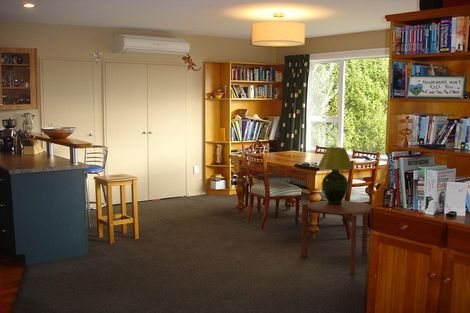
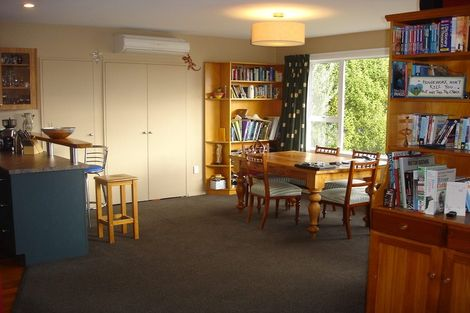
- table lamp (335, 175)
- side table (351, 233)
